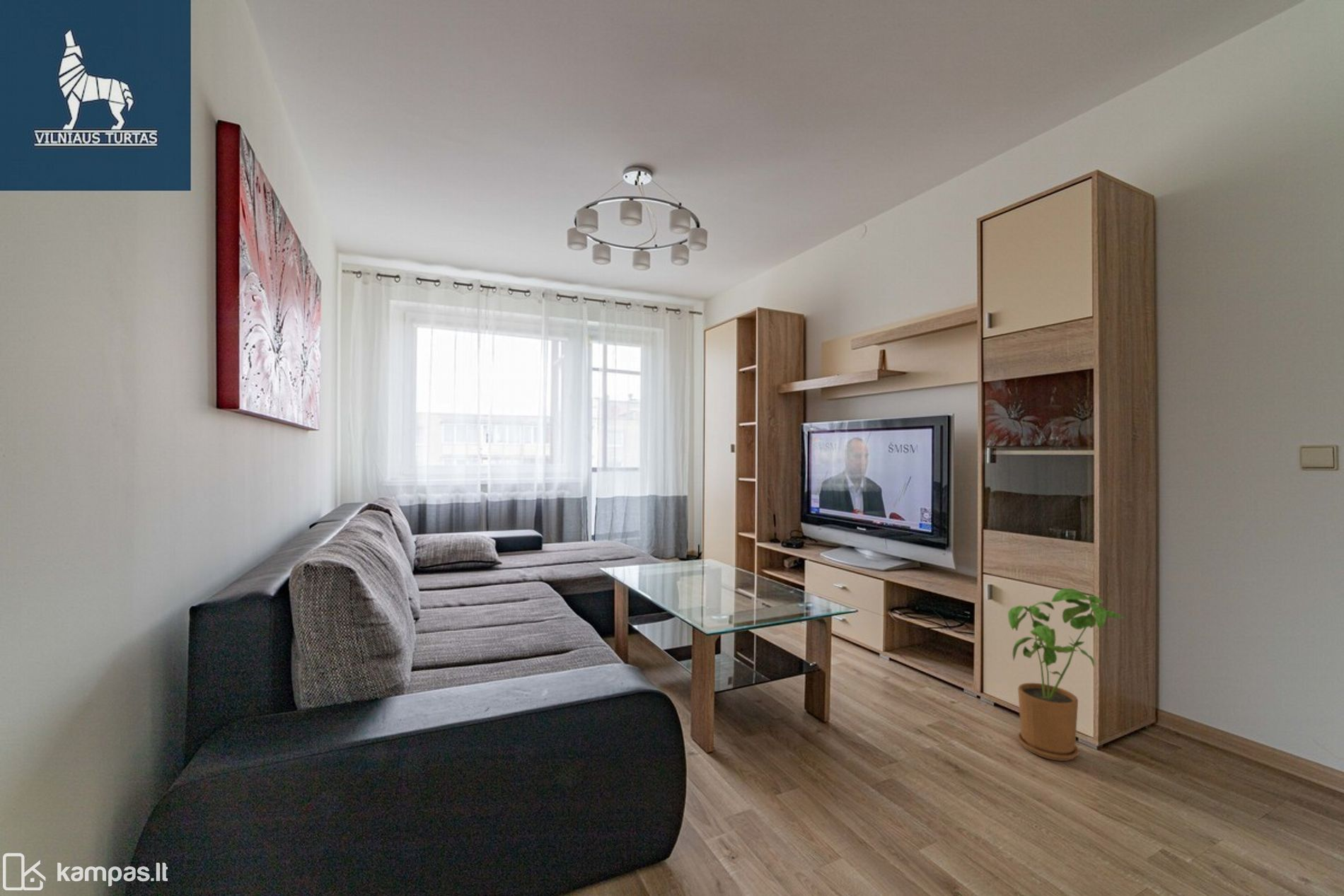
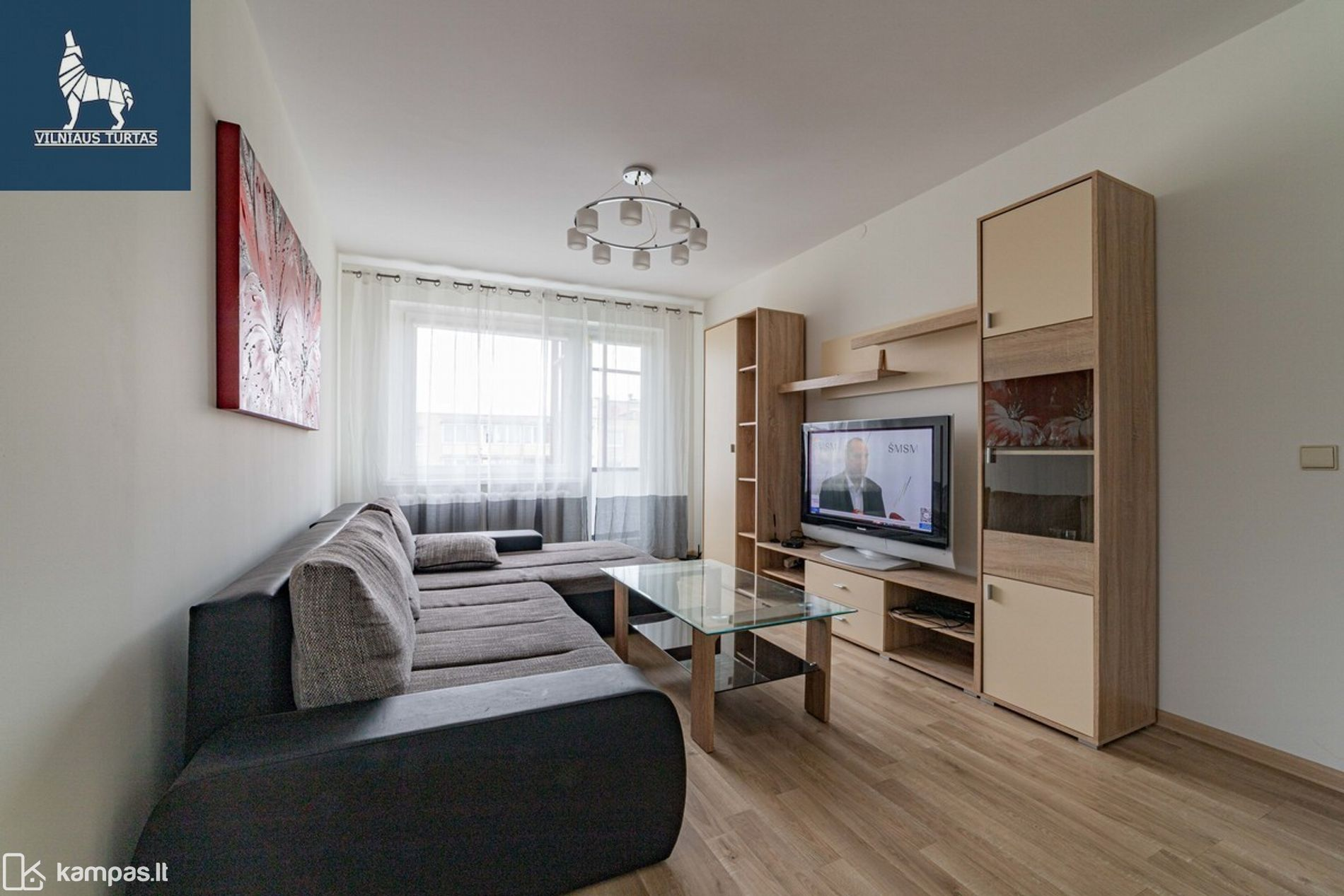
- house plant (1048, 669)
